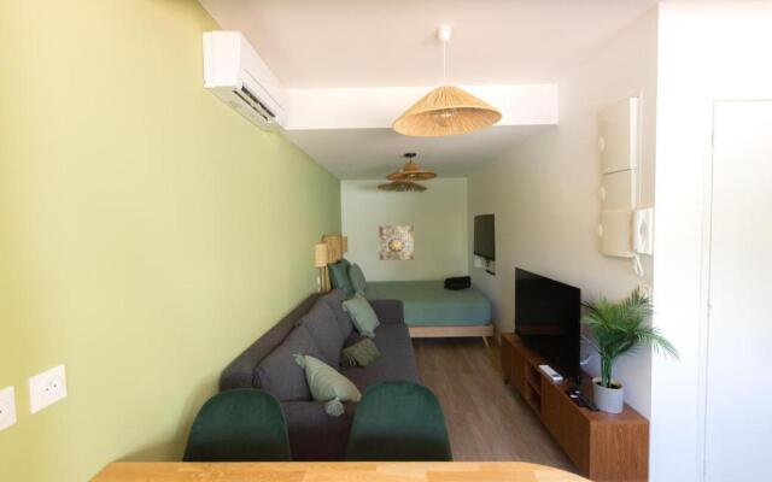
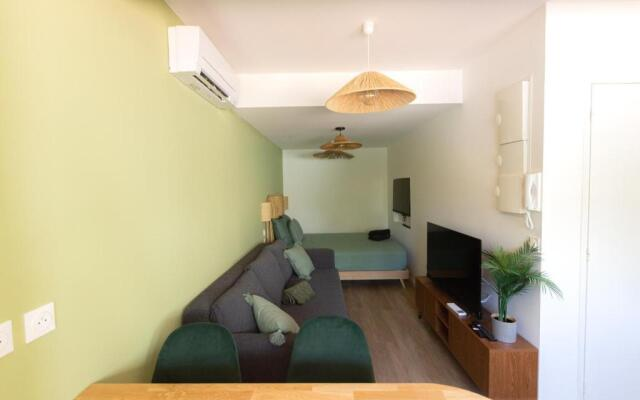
- wall art (396, 242)
